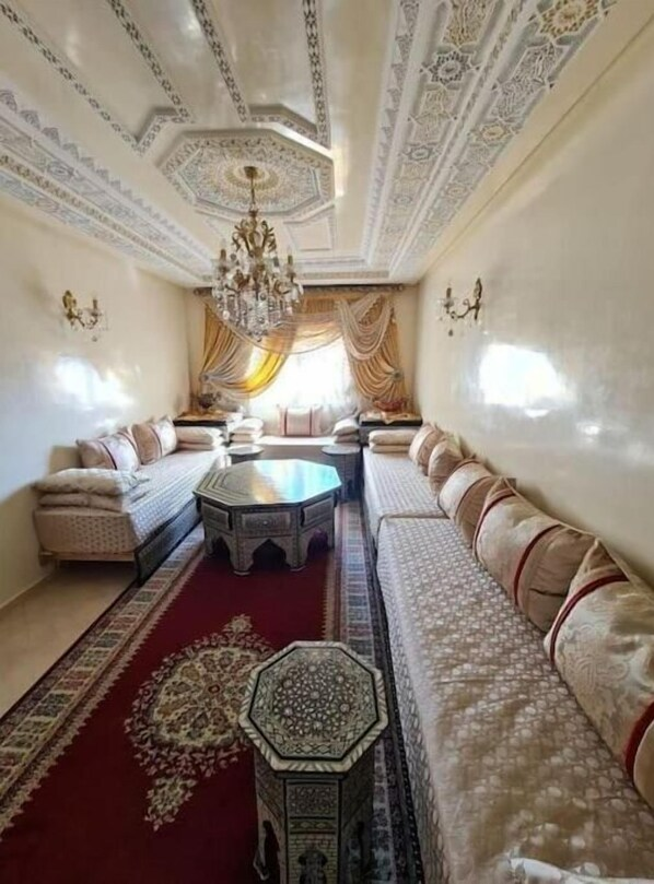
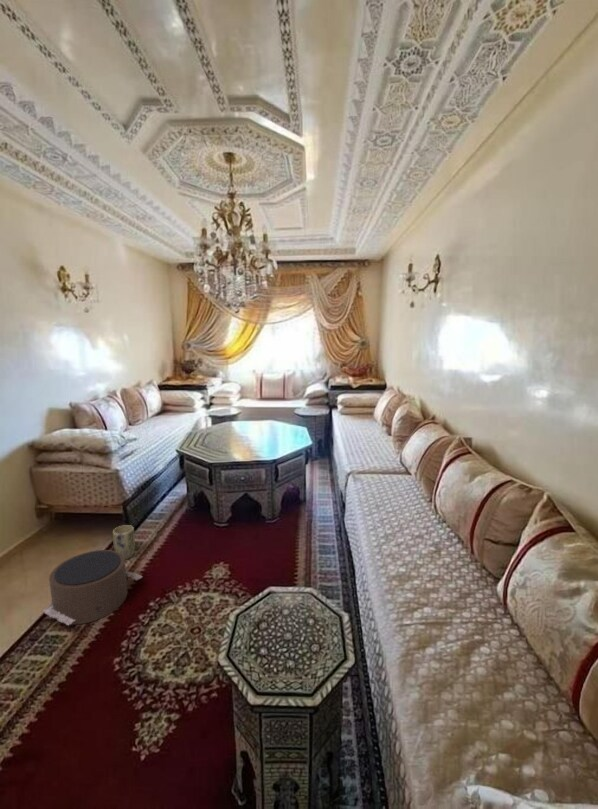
+ pouf (92, 585)
+ plant pot (124, 543)
